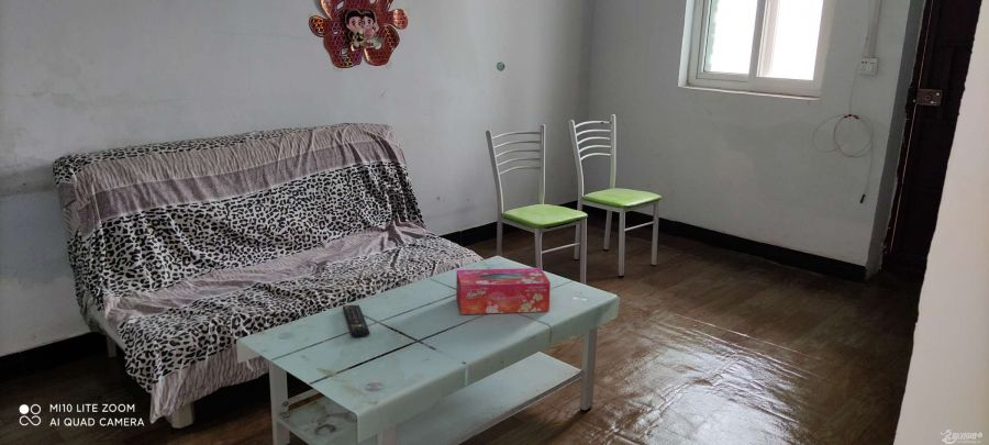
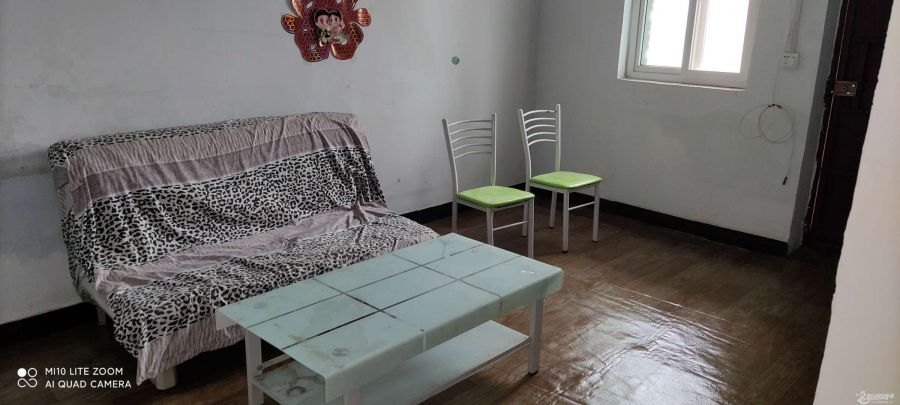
- remote control (355, 320)
- tissue box (501, 290)
